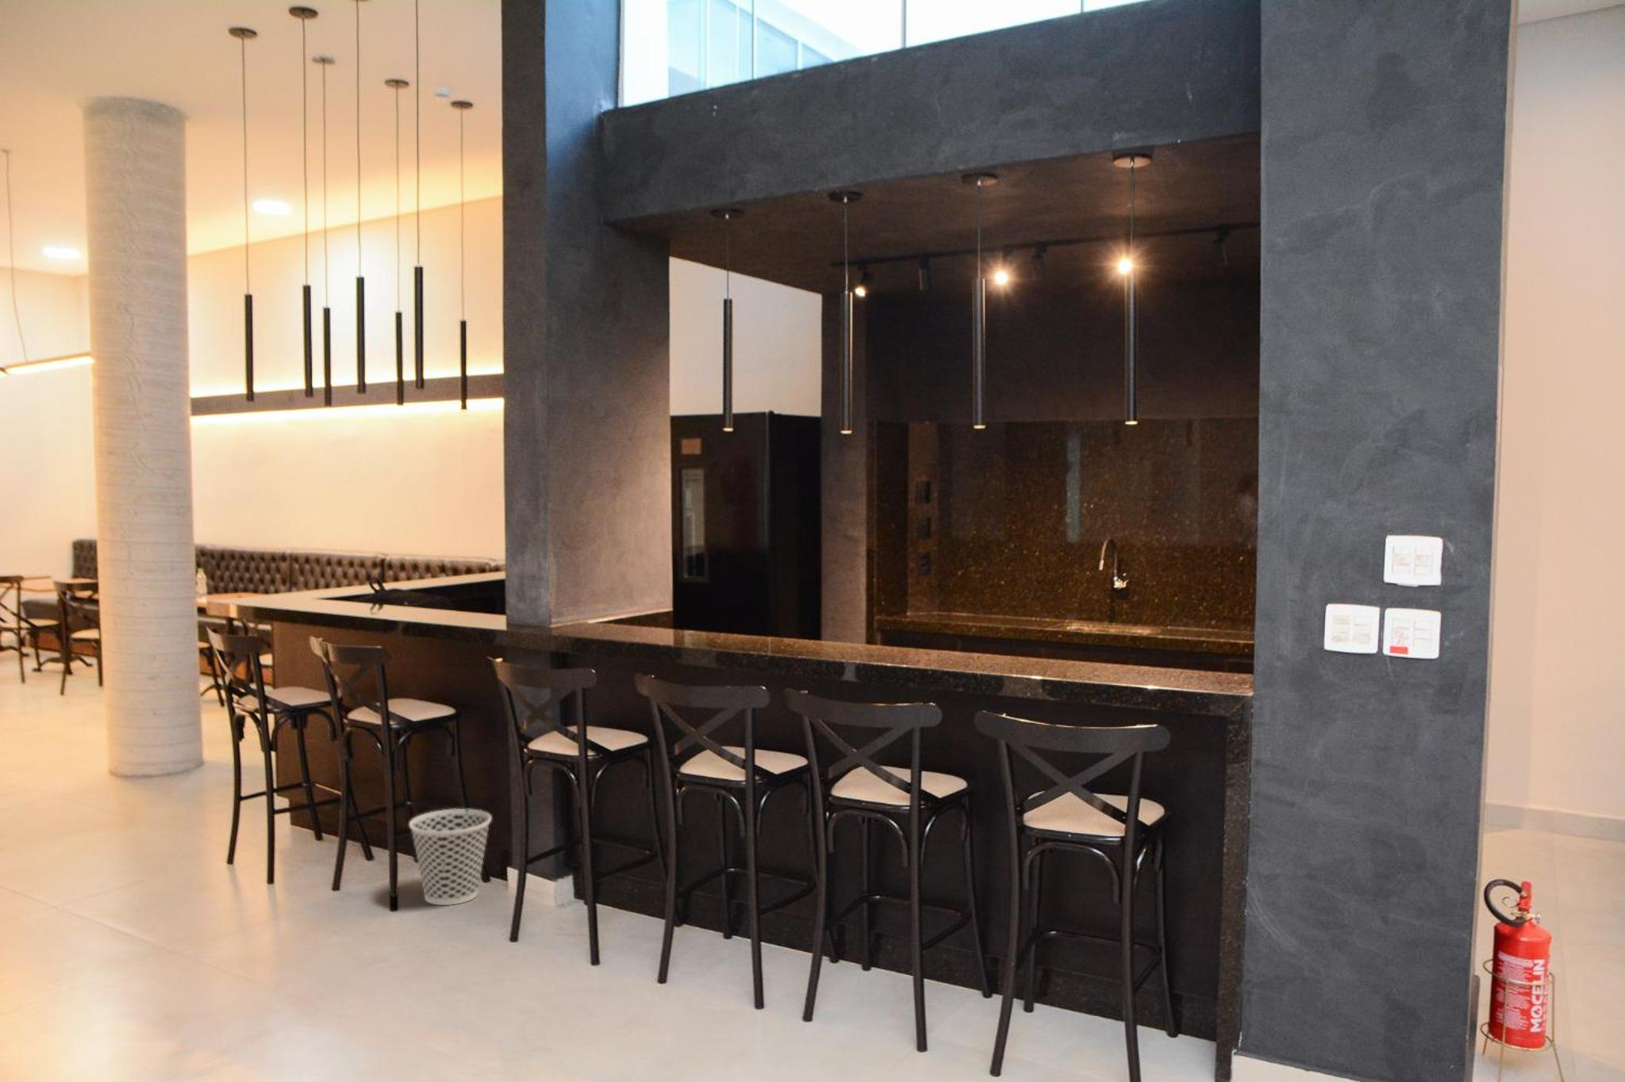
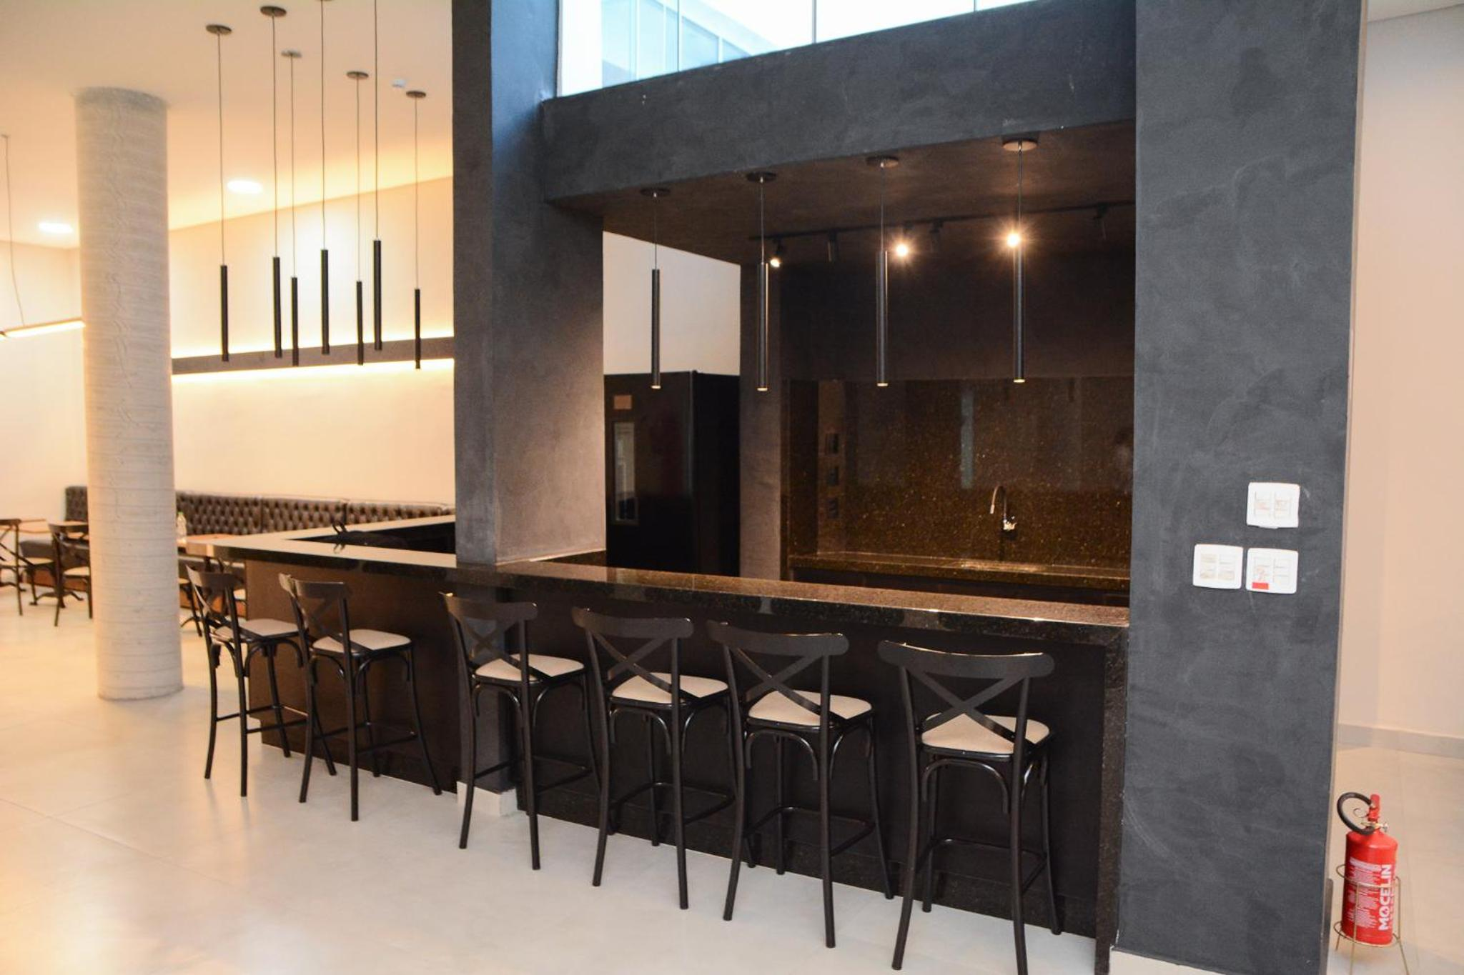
- wastebasket (451, 857)
